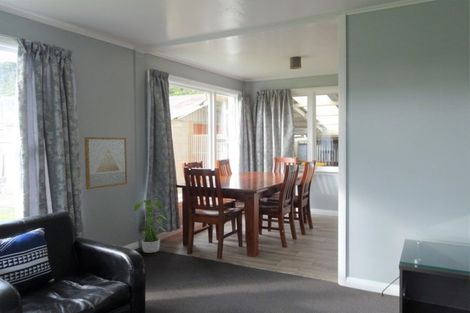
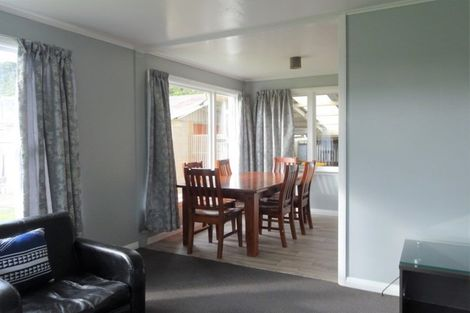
- wall art (107, 162)
- potted plant (148, 225)
